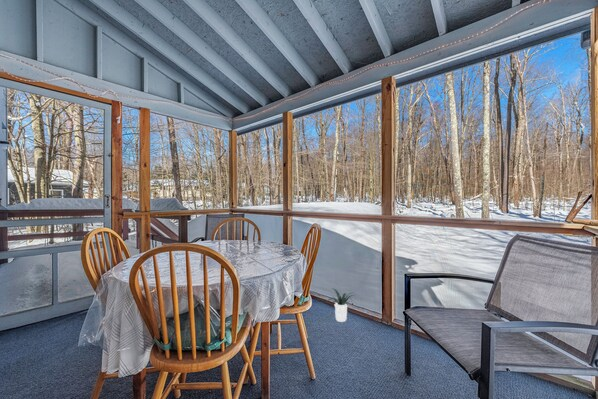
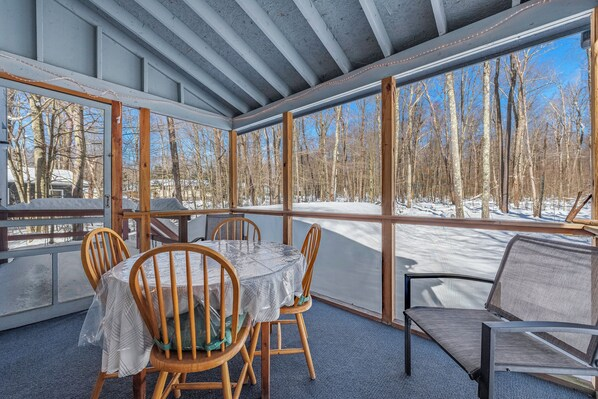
- potted plant (340, 305)
